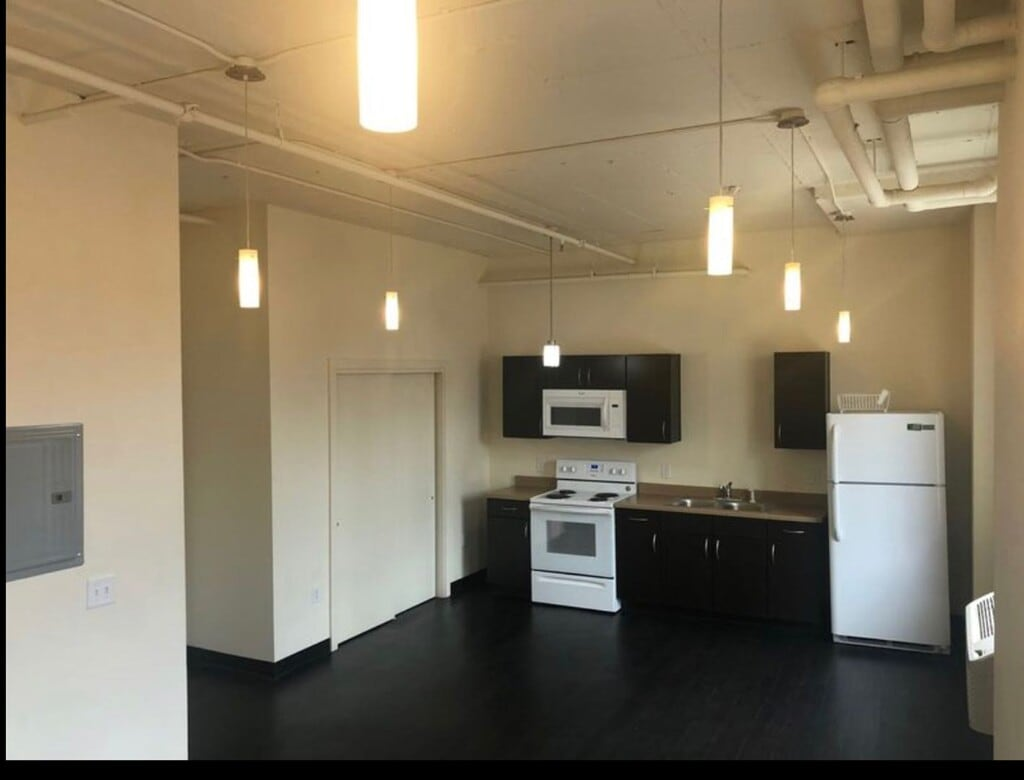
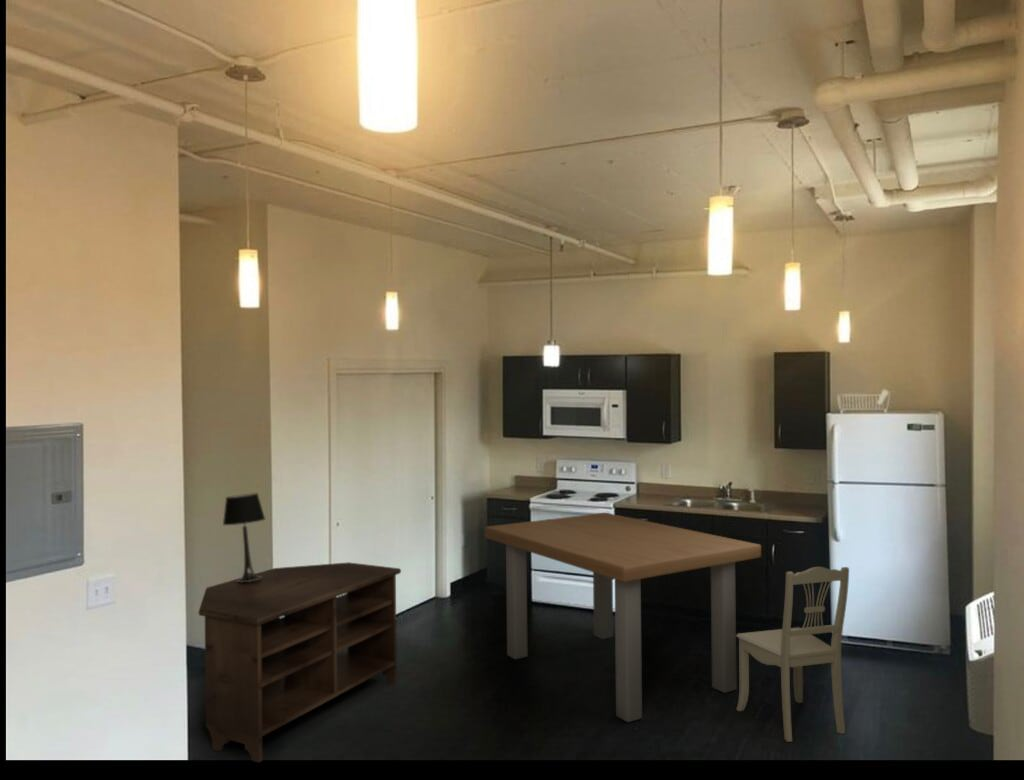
+ table lamp (247, 538)
+ dining table (612, 603)
+ tv stand (288, 645)
+ dining chair (792, 640)
